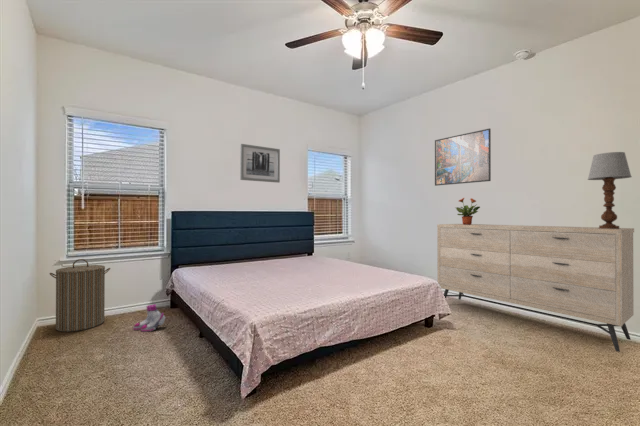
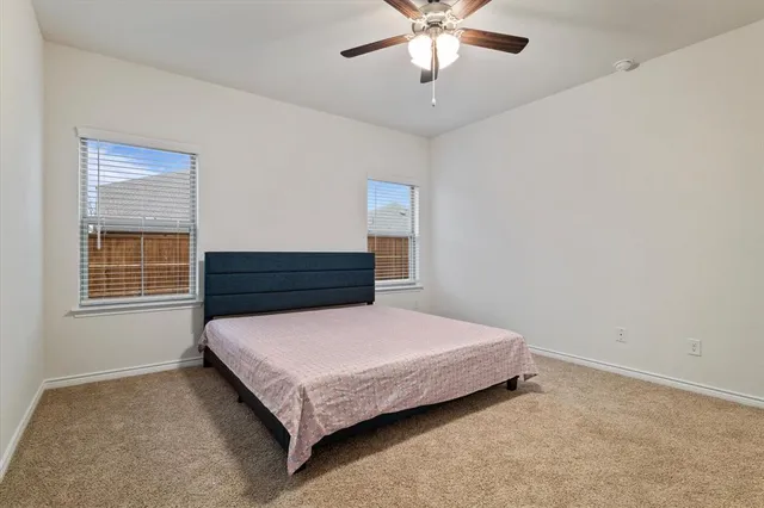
- laundry hamper (81, 291)
- boots (149, 316)
- potted plant (467, 210)
- wall art (260, 163)
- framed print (460, 159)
- table lamp (608, 191)
- dresser (519, 272)
